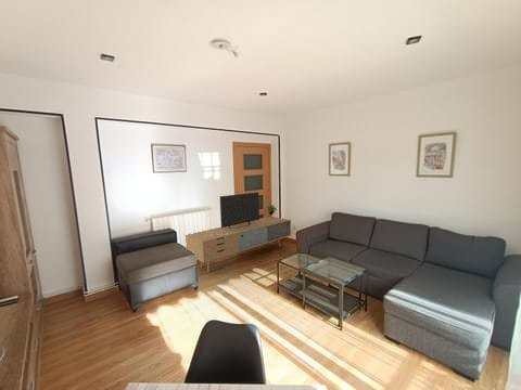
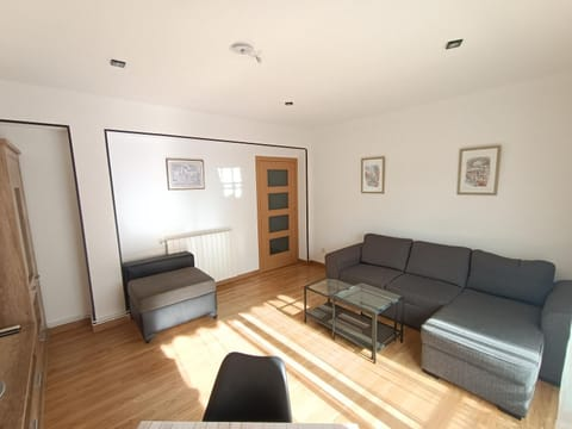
- media console (242, 225)
